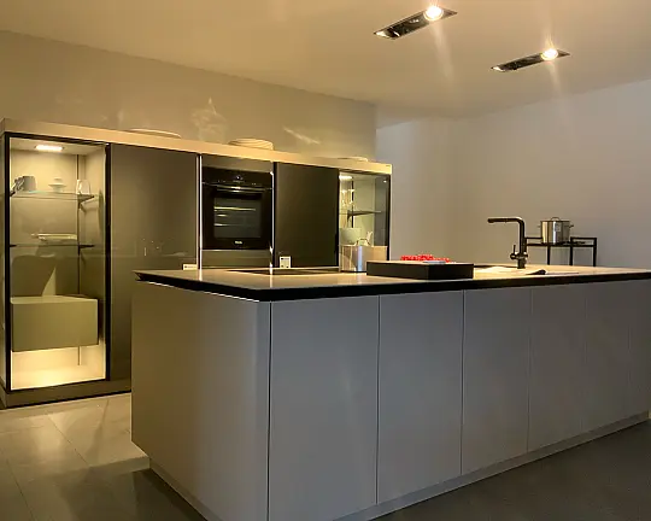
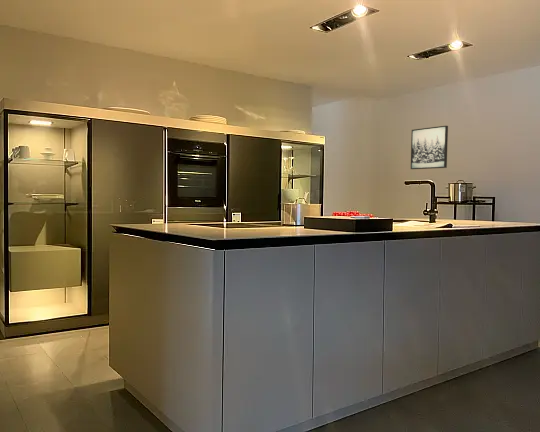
+ wall art (428, 148)
